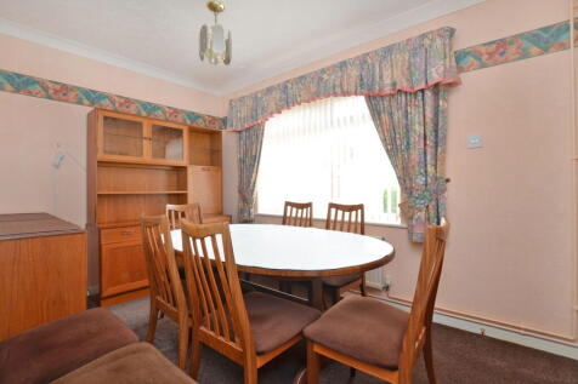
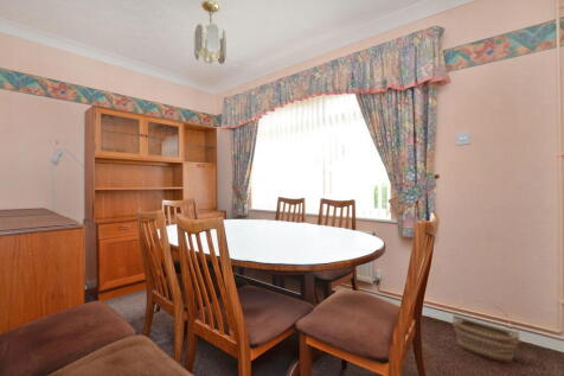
+ basket (483, 326)
